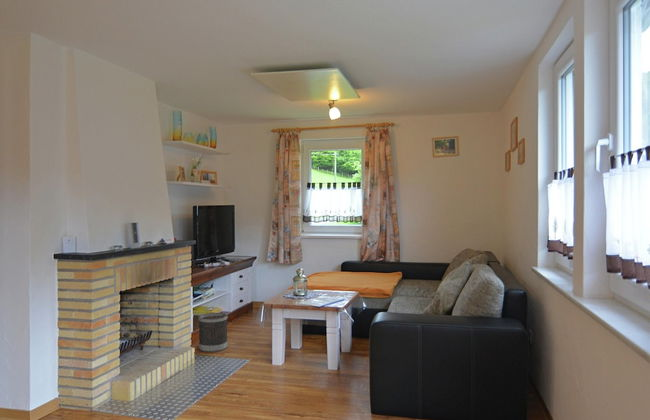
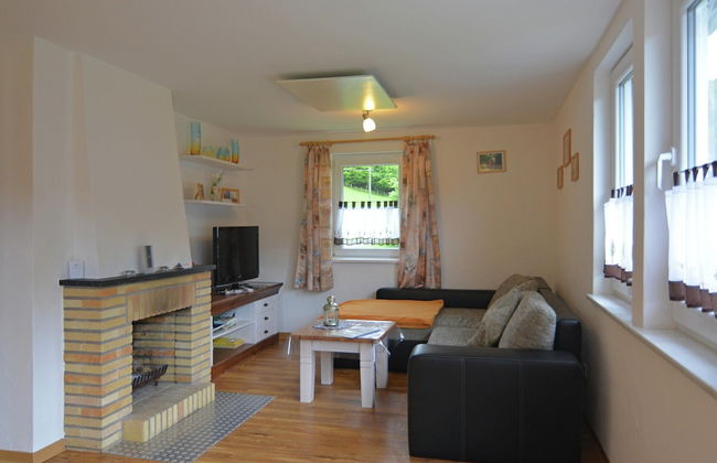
- wastebasket (213, 331)
